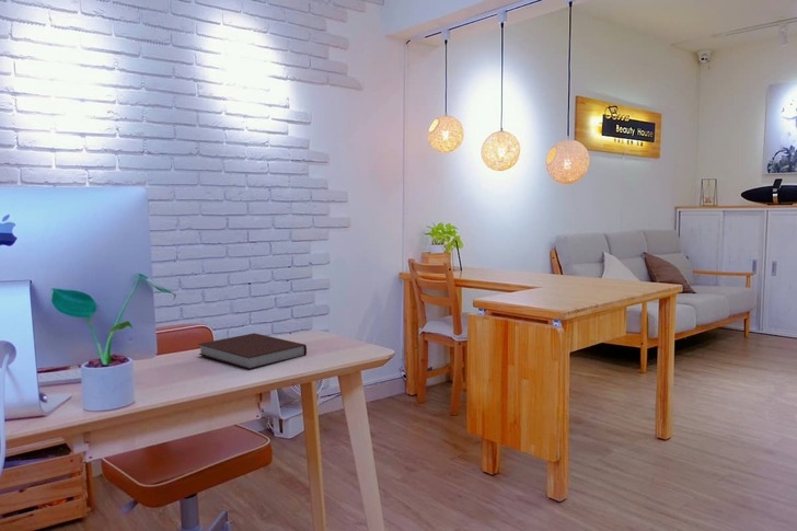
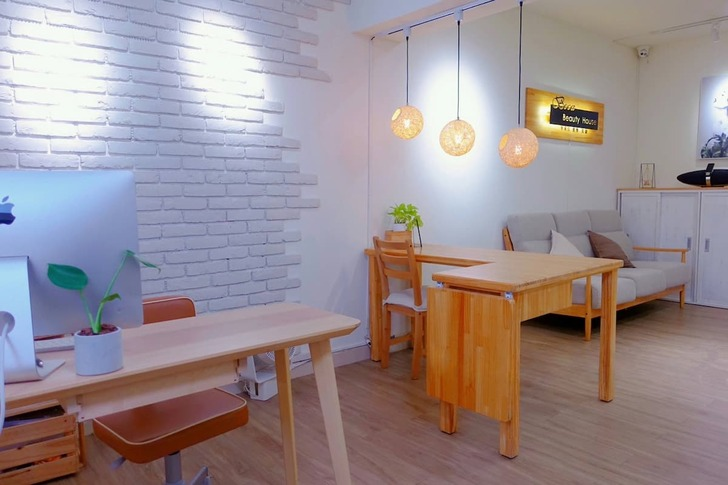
- notebook (252, 349)
